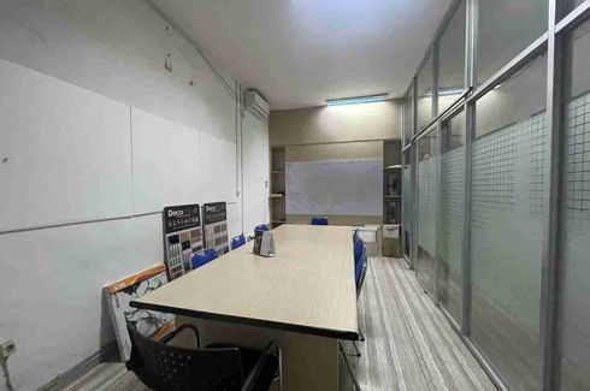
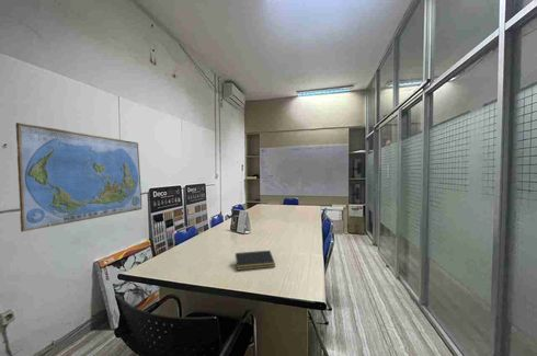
+ notepad (254, 260)
+ world map (94, 176)
